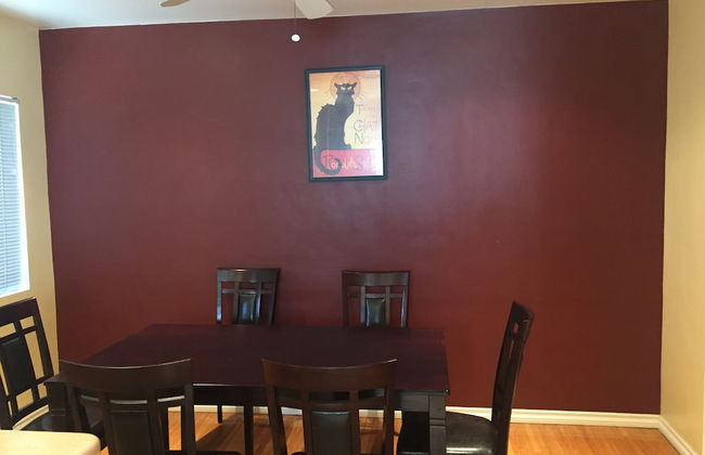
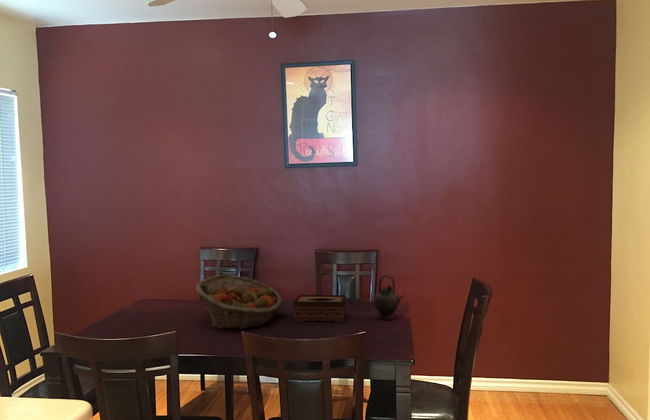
+ tissue box (320, 308)
+ teapot (389, 296)
+ fruit basket (239, 300)
